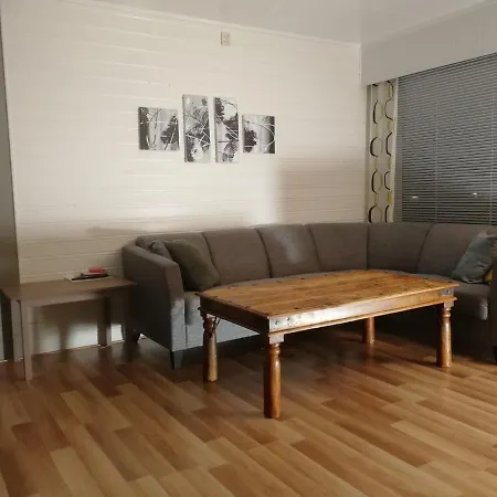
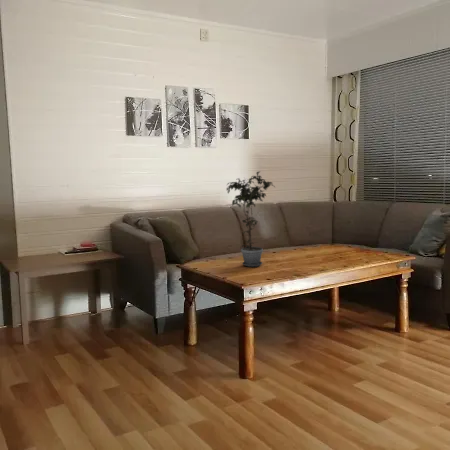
+ potted plant (251, 219)
